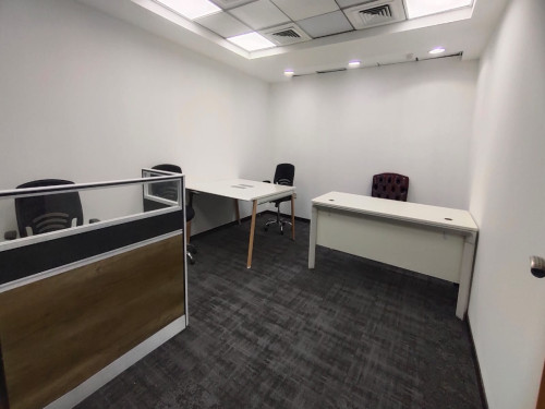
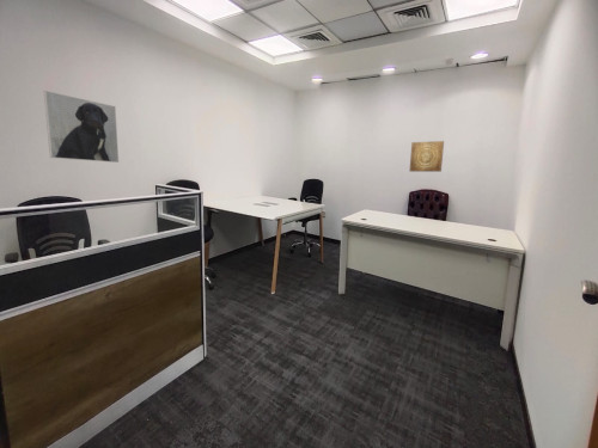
+ wall art (426, 157)
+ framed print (85, 130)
